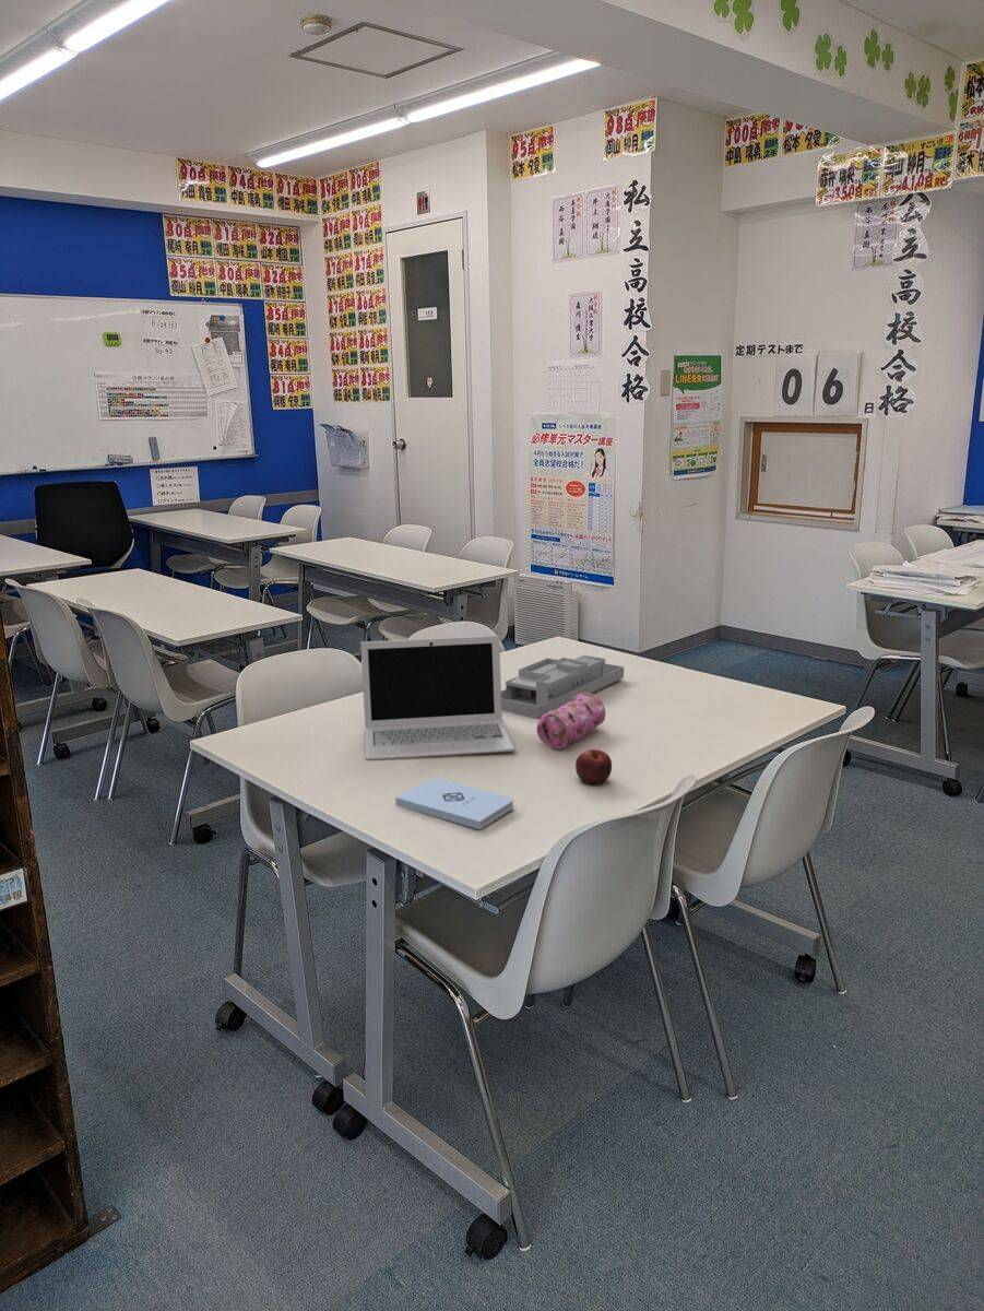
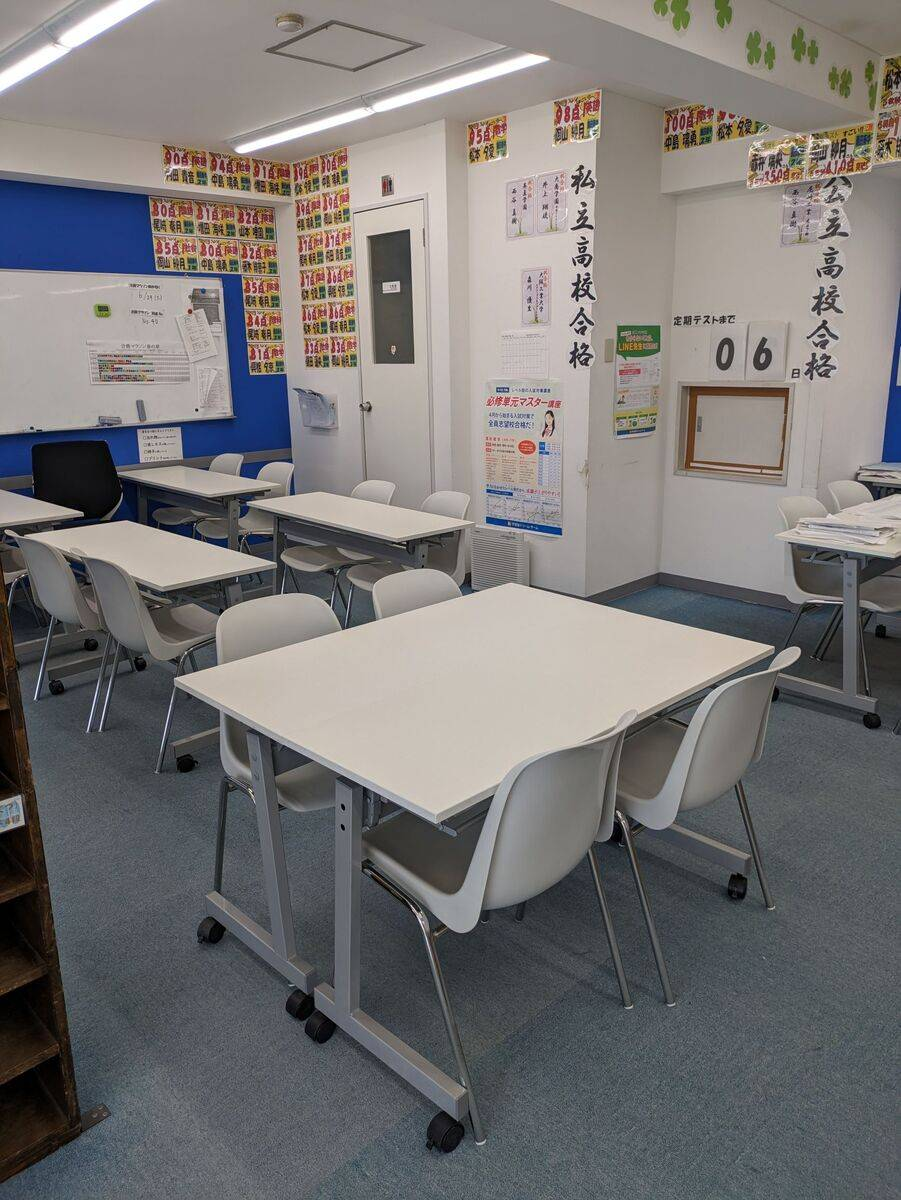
- desk organizer (559, 677)
- laptop (436, 695)
- apple (593, 766)
- pencil case (571, 720)
- notepad (455, 802)
